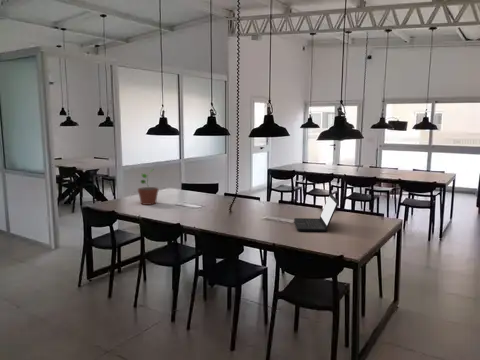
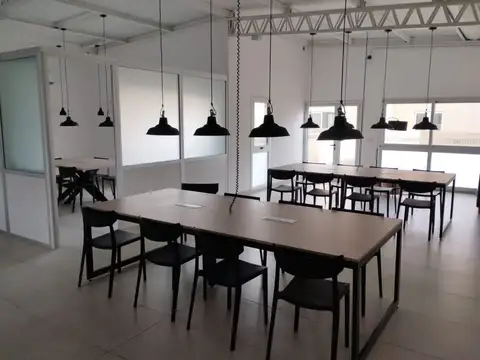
- potted plant (148, 187)
- laptop (321, 214)
